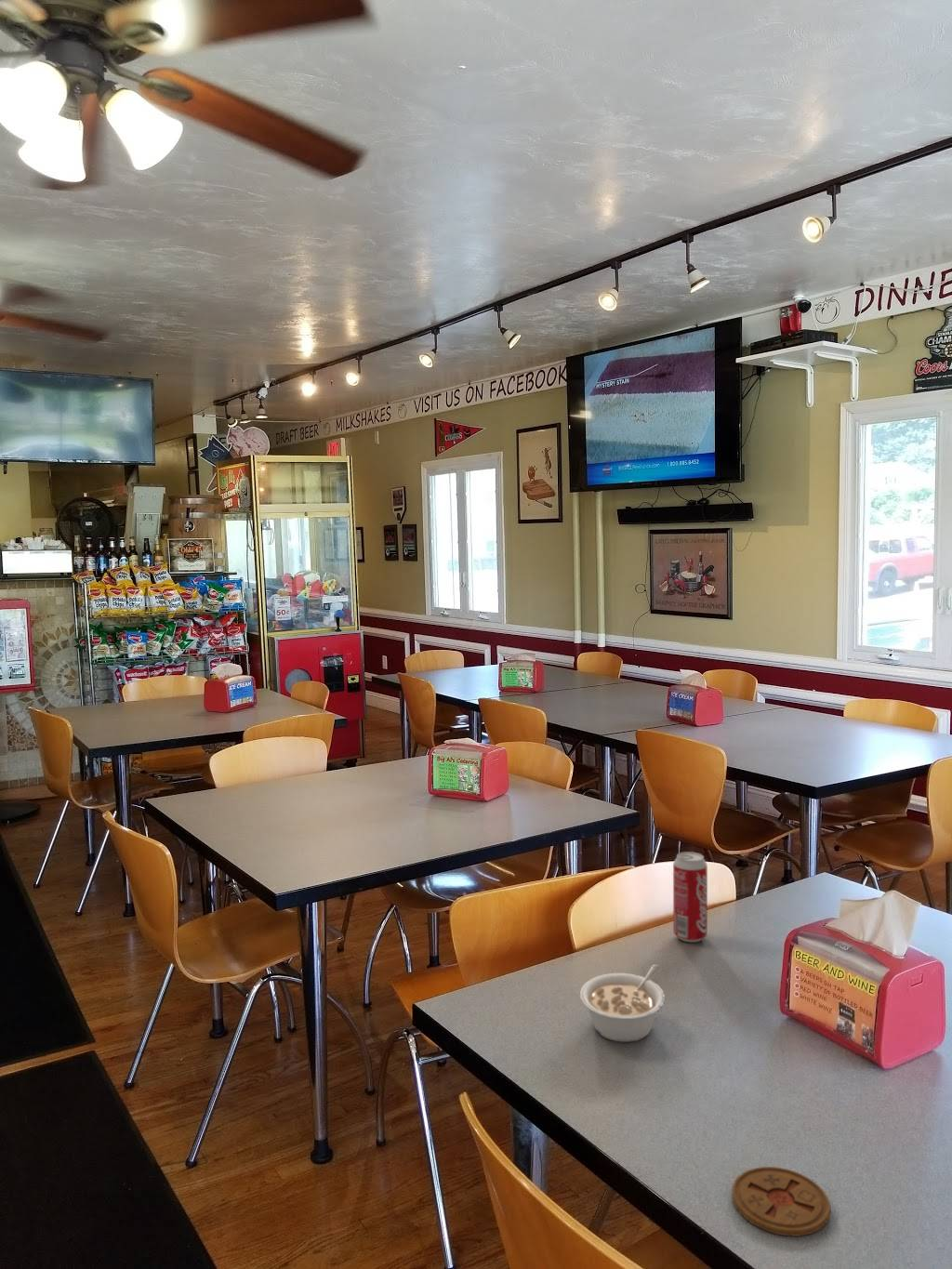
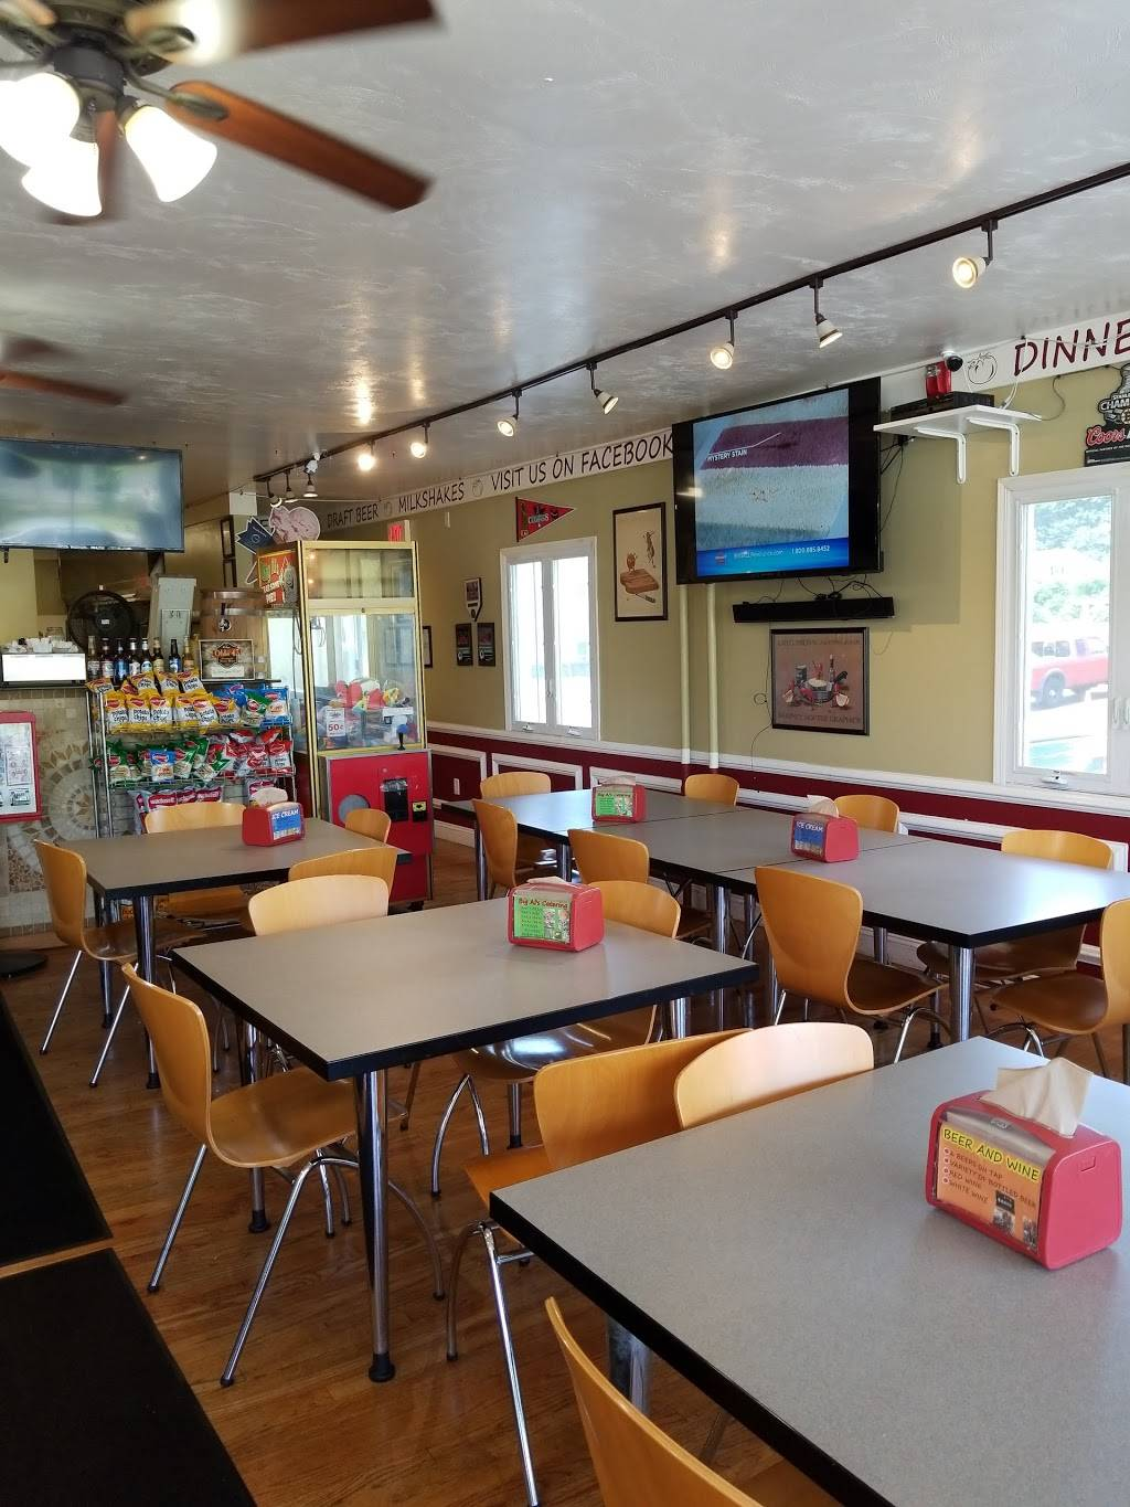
- coaster (780, 1199)
- legume (622, 1005)
- beverage can (690, 896)
